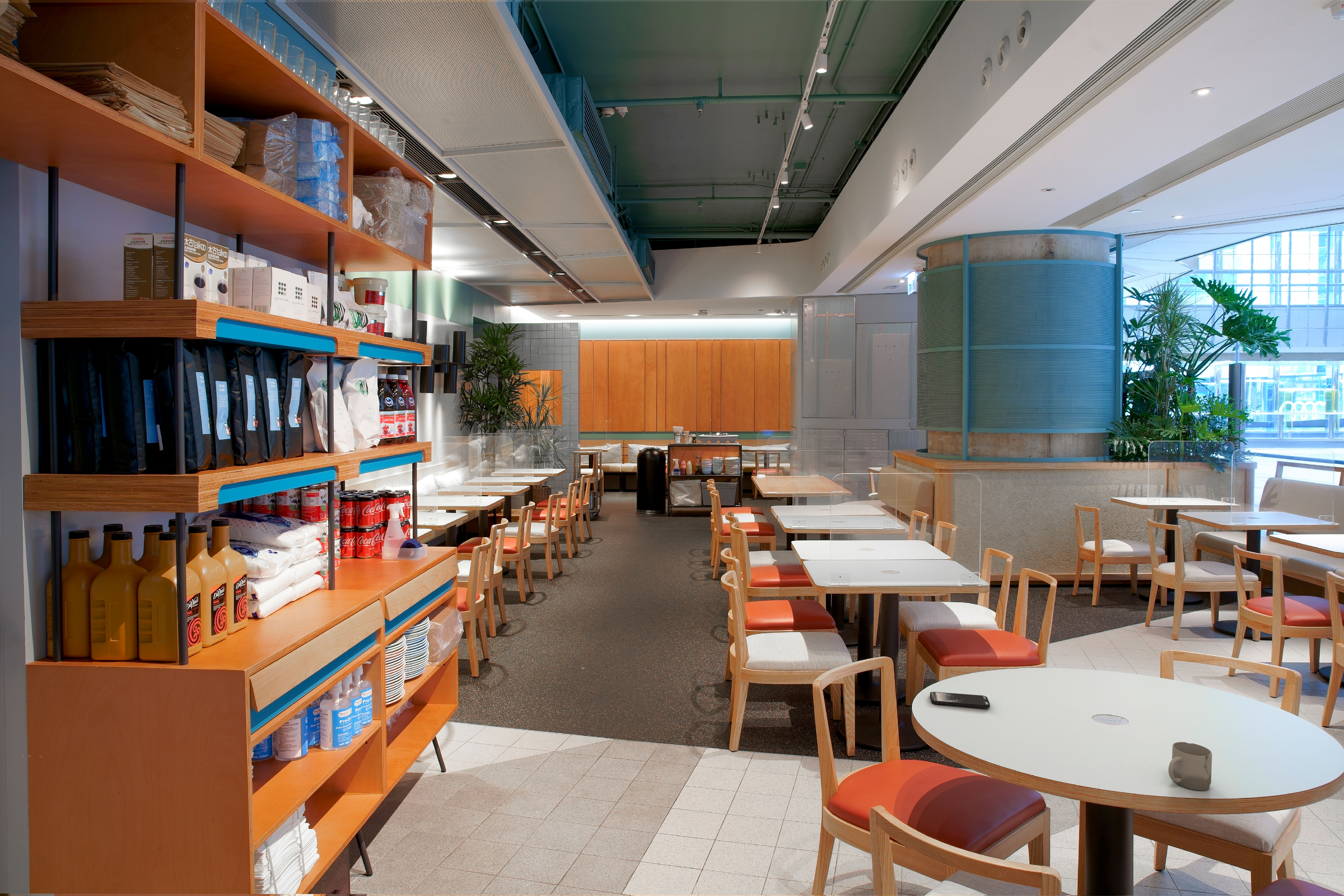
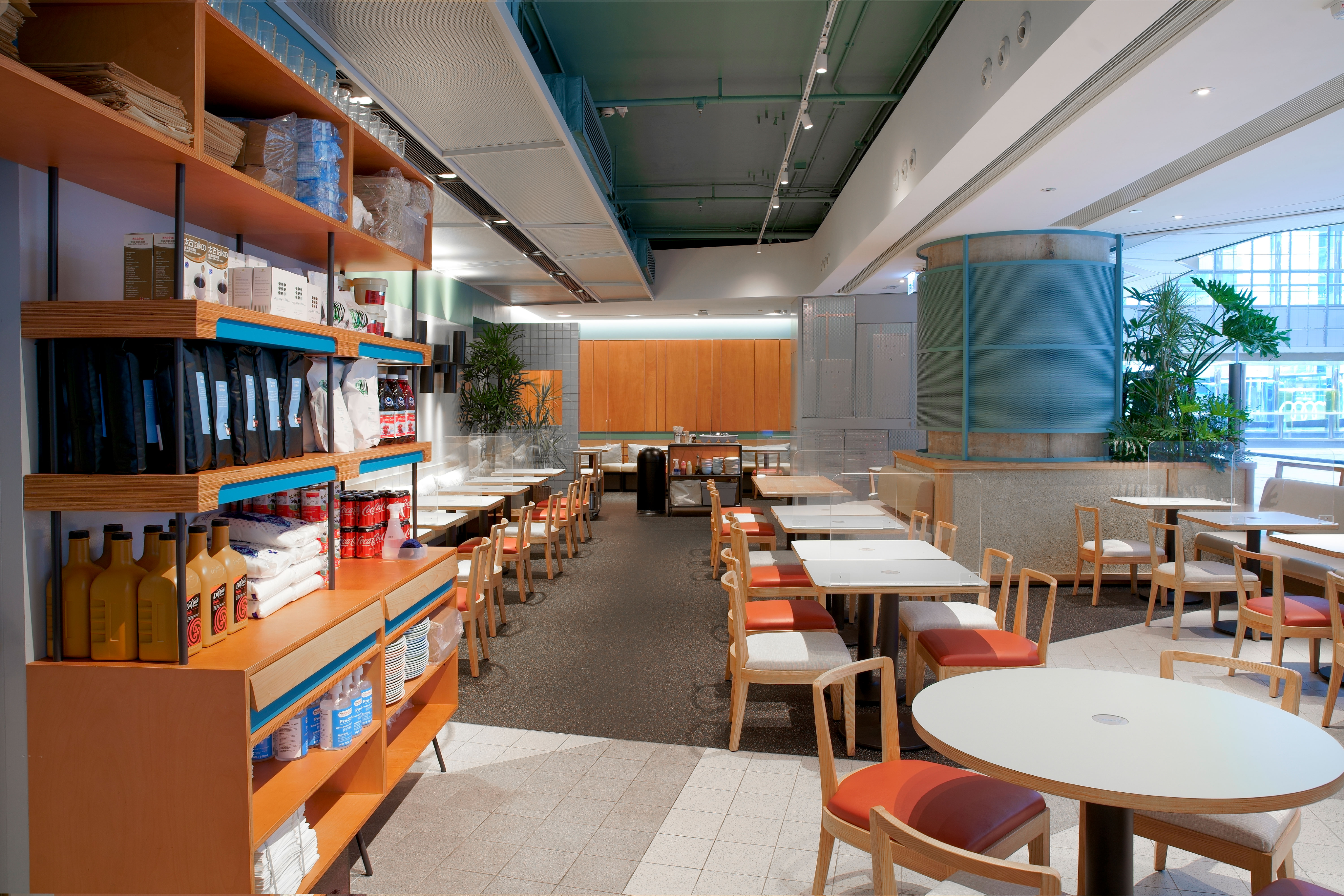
- smartphone (959, 699)
- cup (1186, 767)
